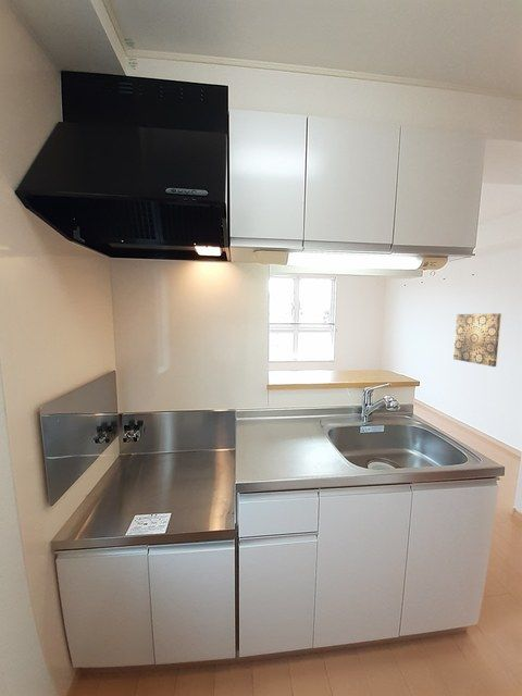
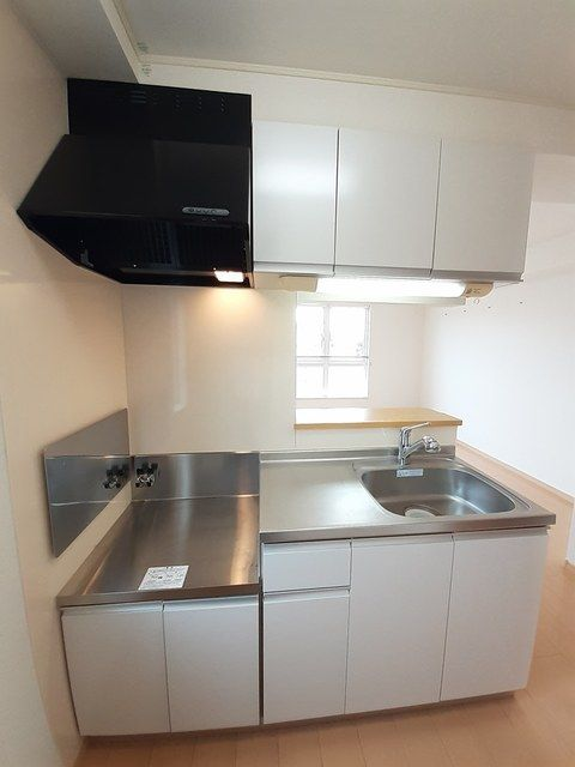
- wall art (474, 338)
